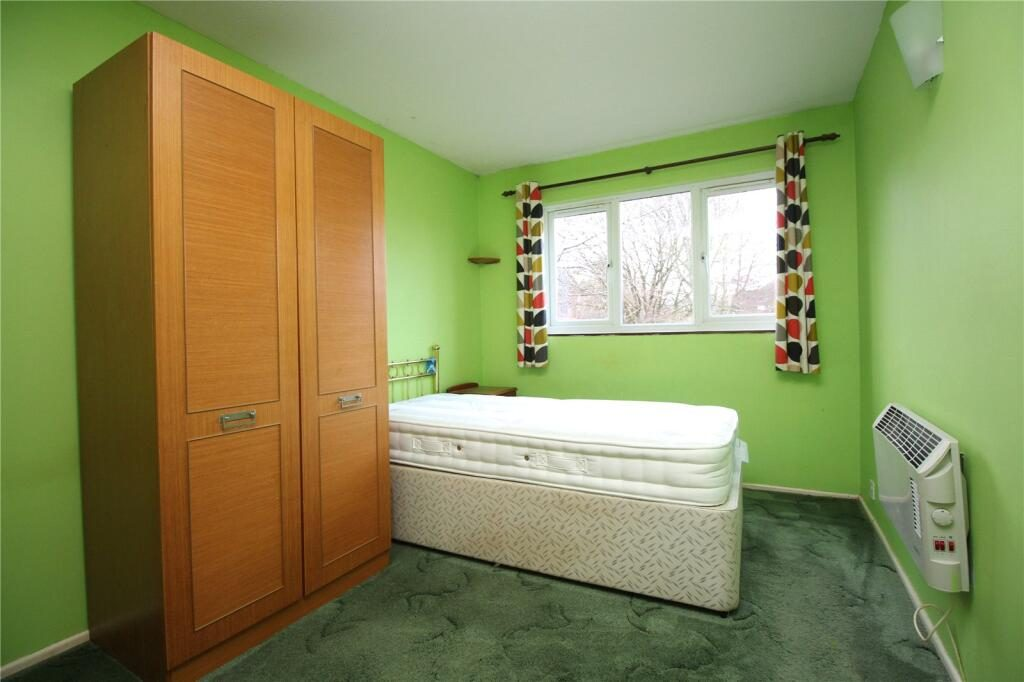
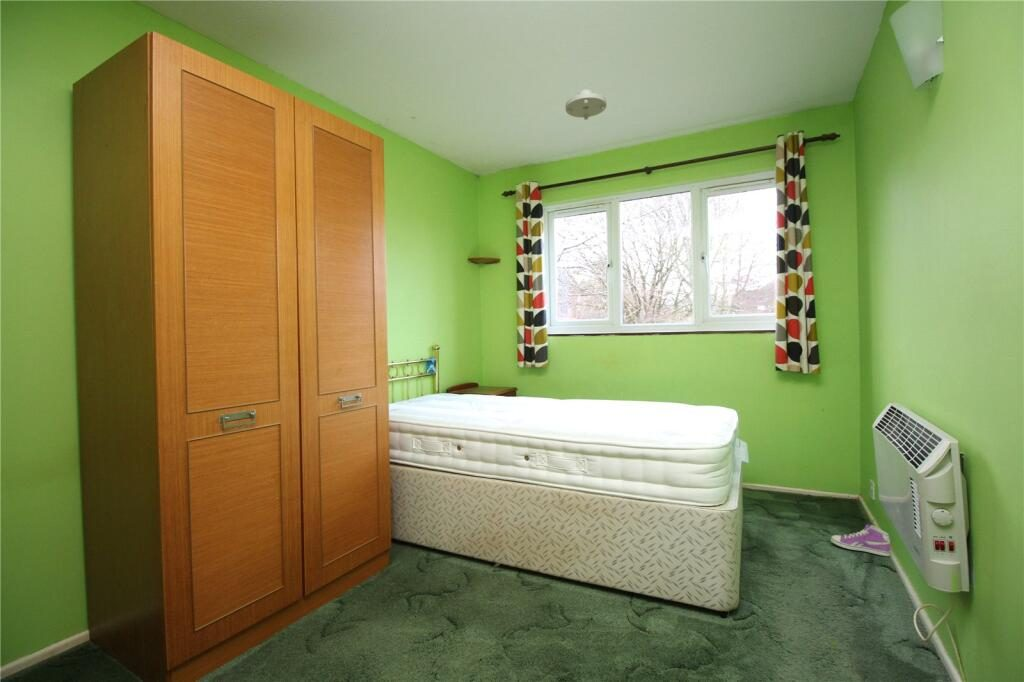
+ sneaker (859, 535)
+ ceiling light (585, 102)
